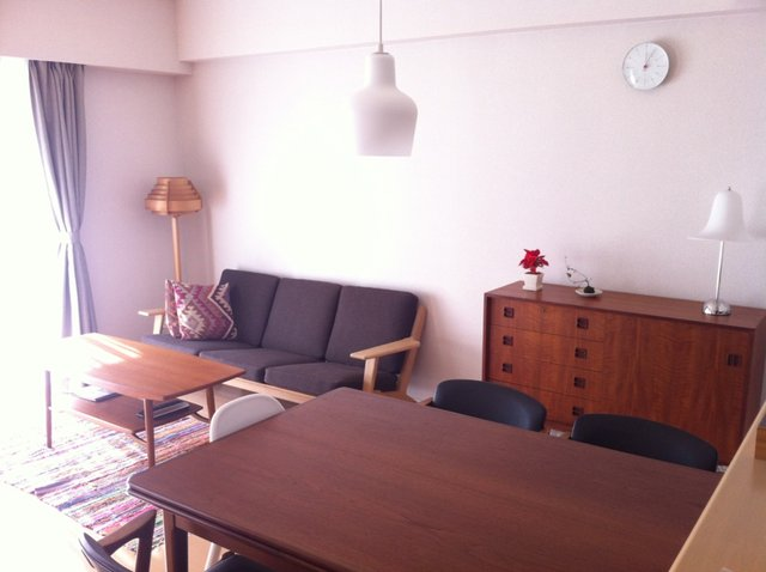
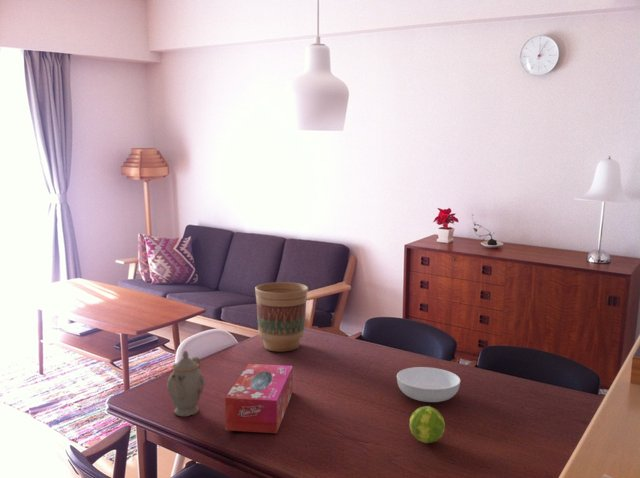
+ chinaware (185, 381)
+ flower pot (281, 316)
+ fruit (427, 424)
+ tissue box (261, 395)
+ serving bowl (427, 386)
